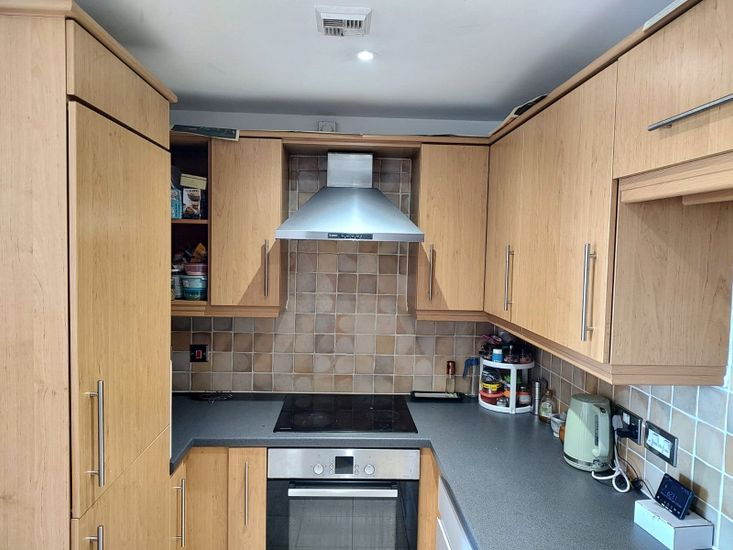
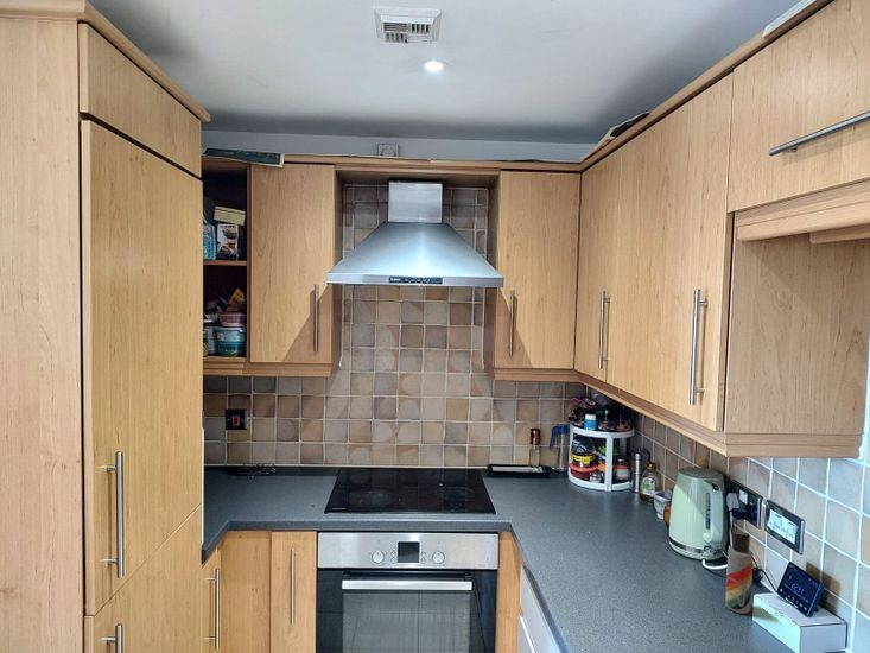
+ lotion bottle (739, 570)
